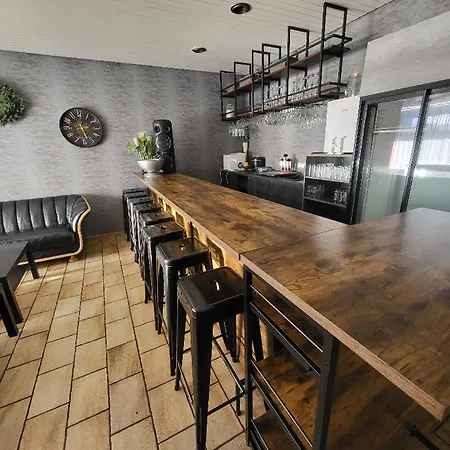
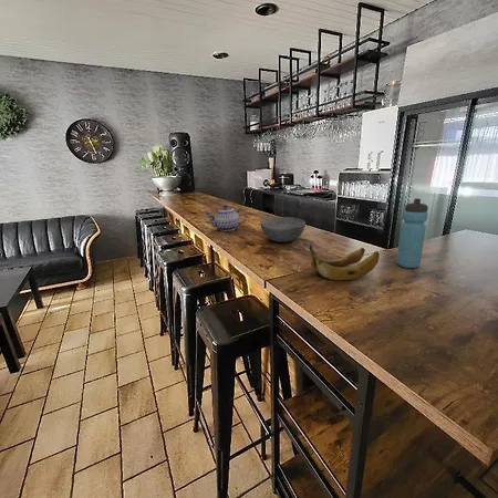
+ bowl (282, 230)
+ water bottle (412, 232)
+ banana (344, 259)
+ teapot (226, 217)
